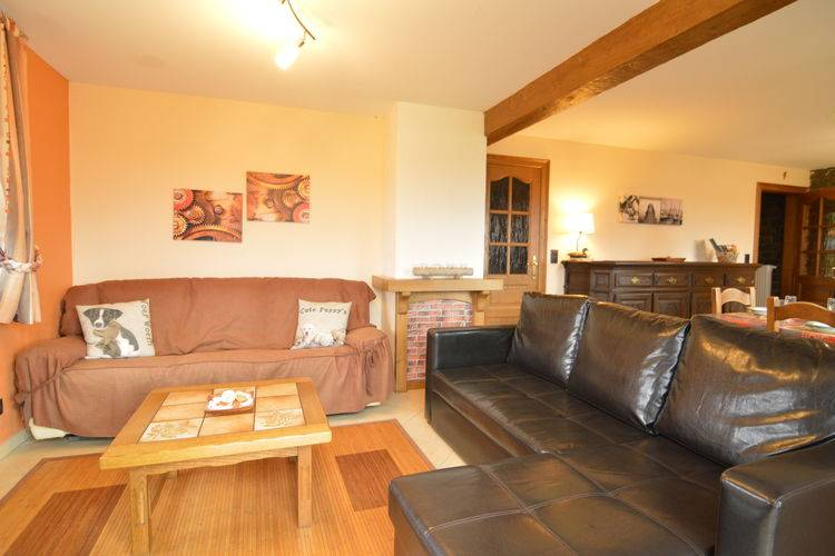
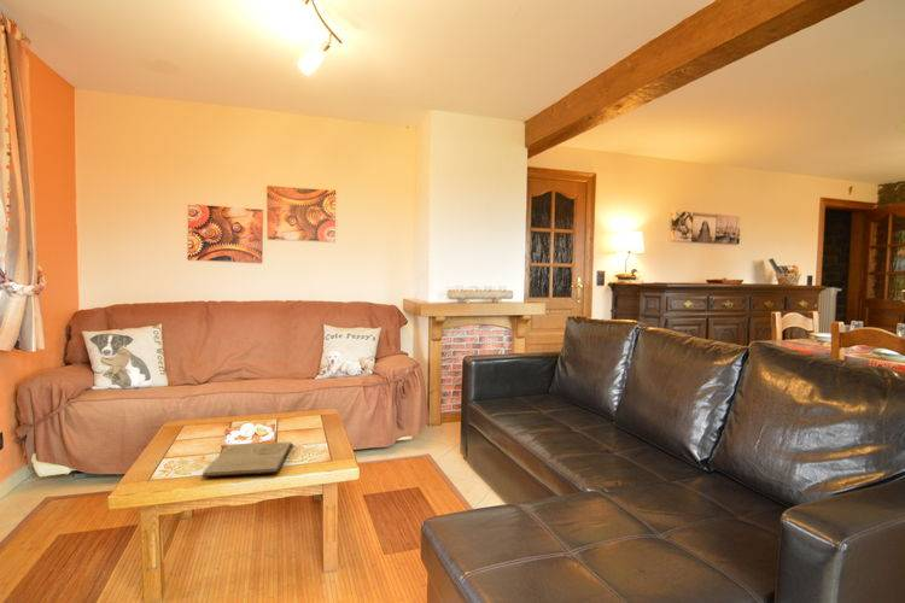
+ book (251, 457)
